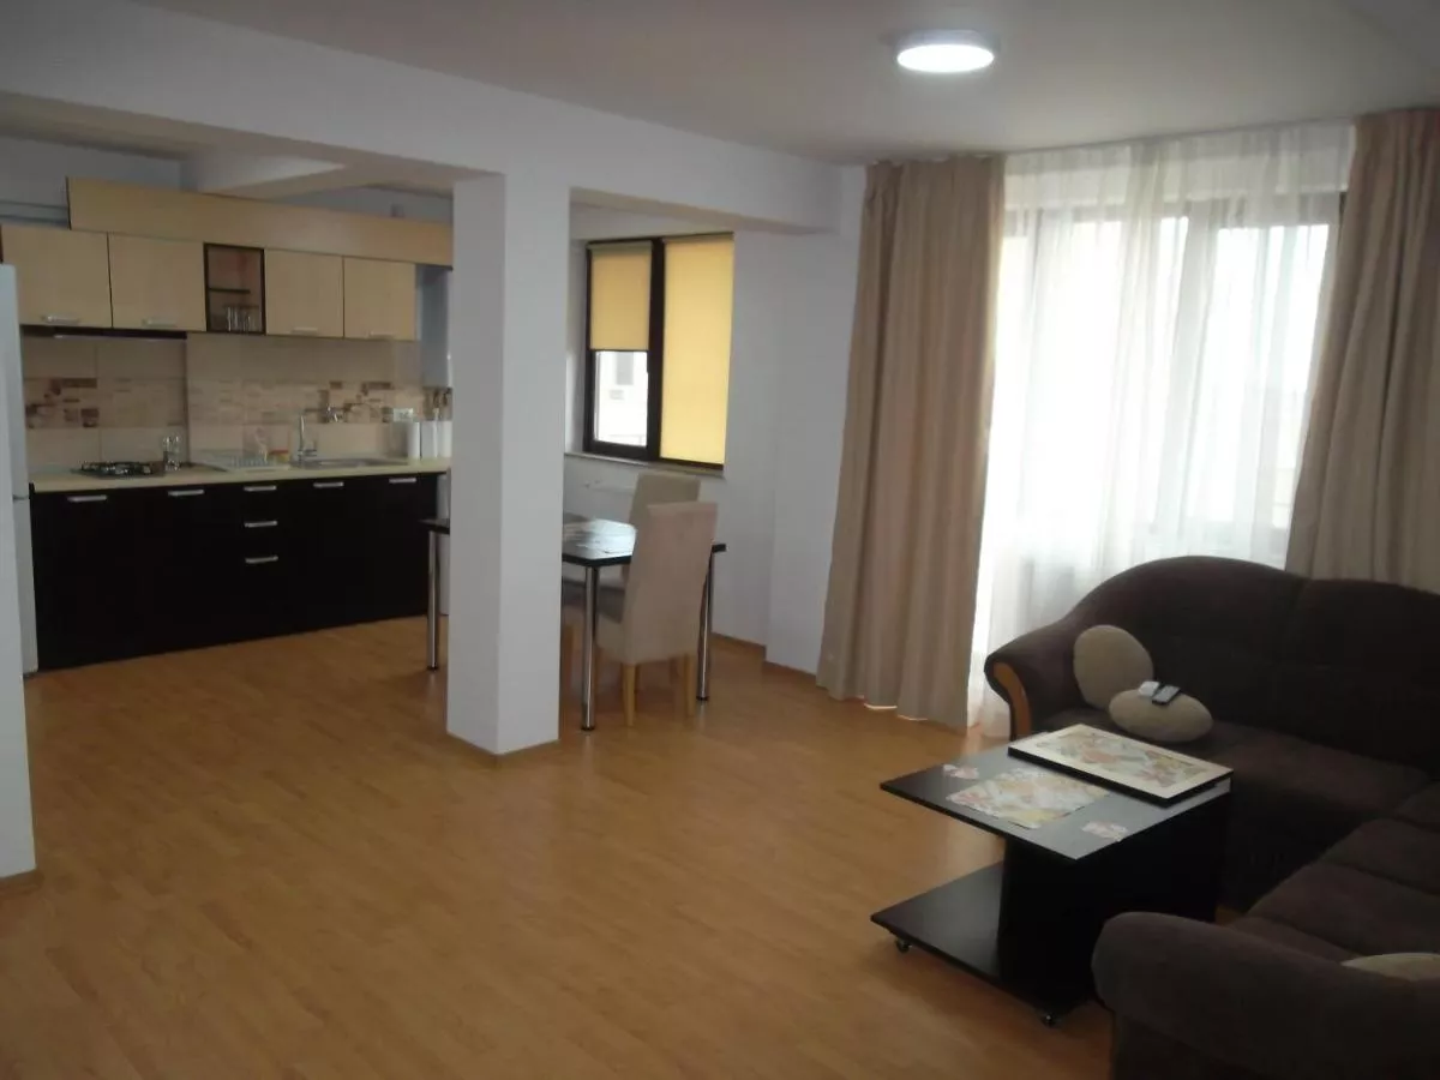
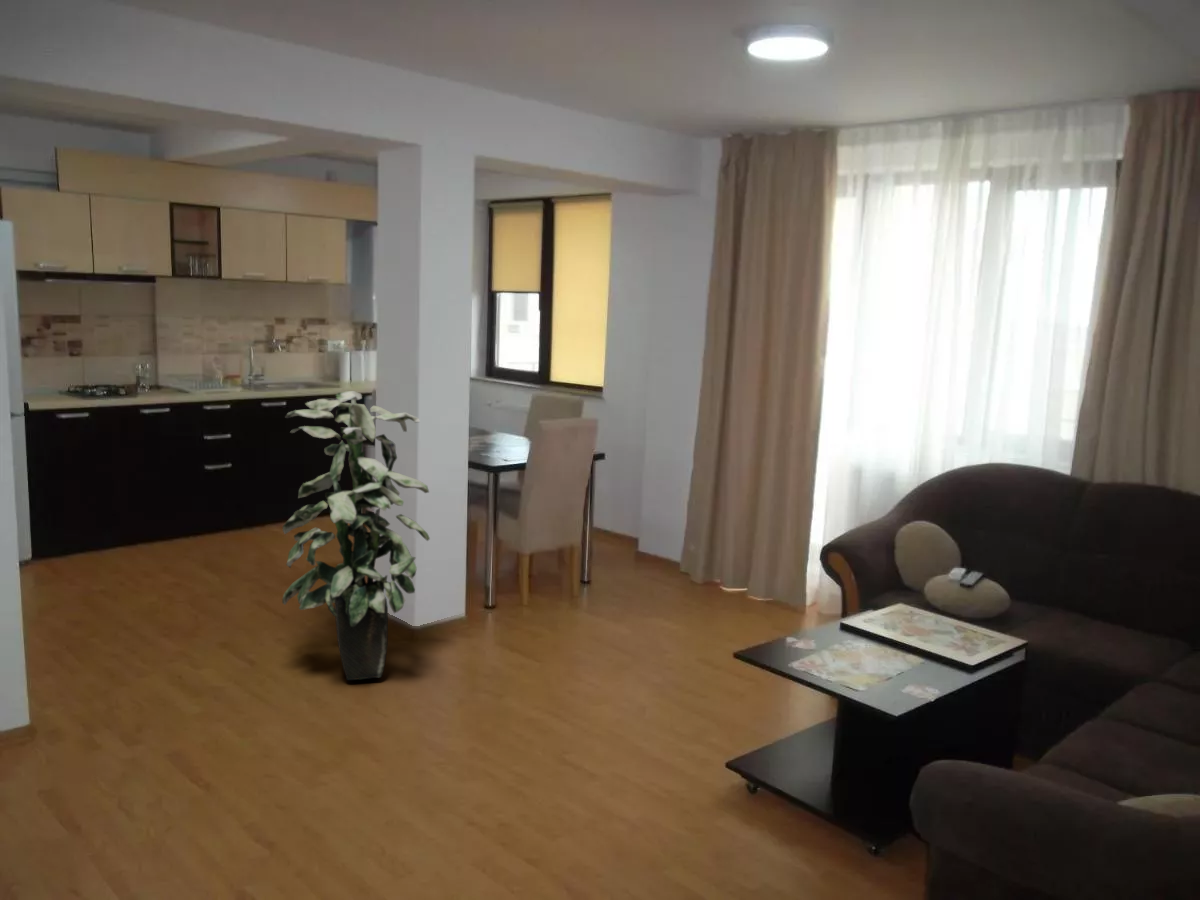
+ indoor plant (352, 534)
